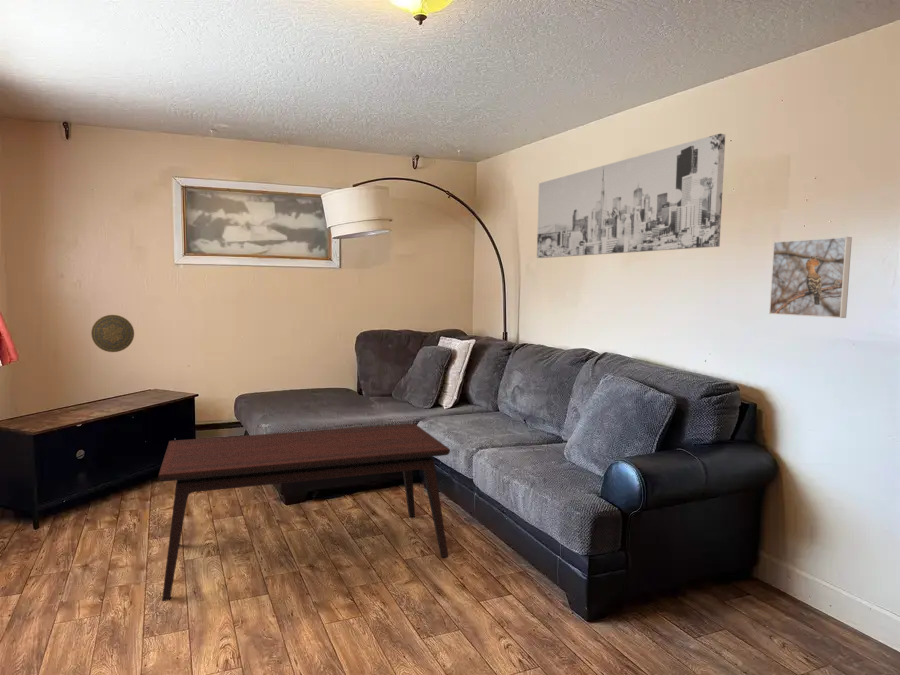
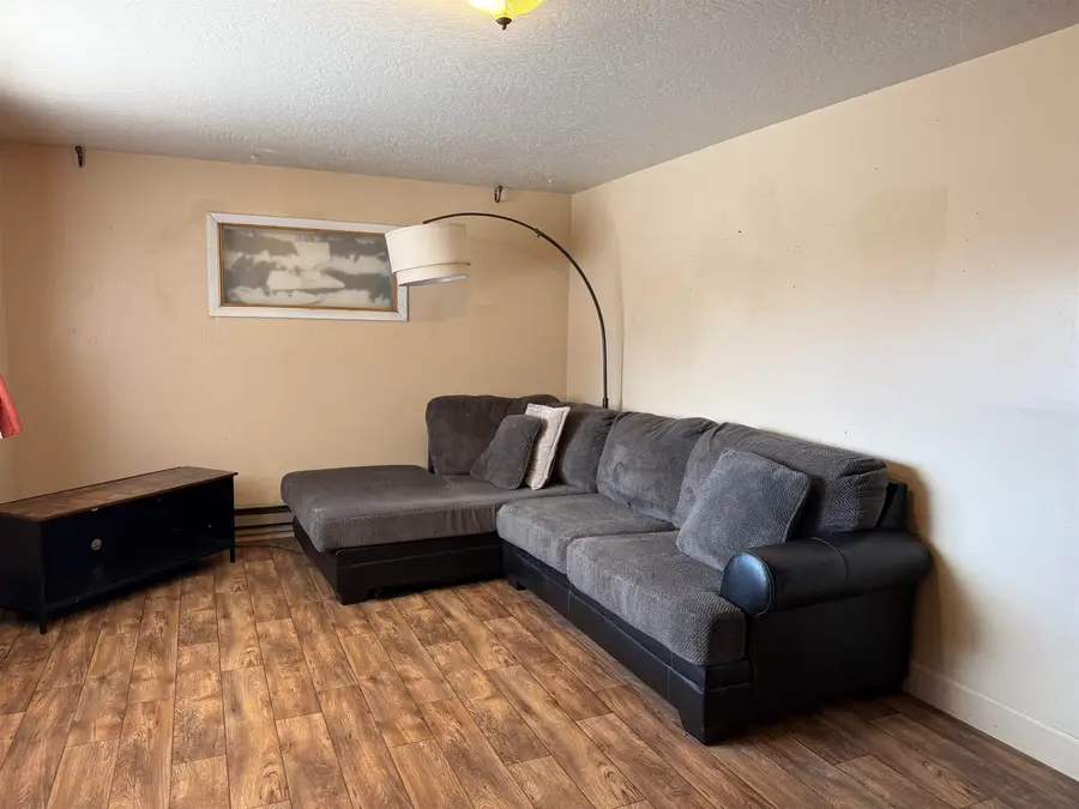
- wall art (611, 208)
- decorative plate (112, 333)
- coffee table (308, 480)
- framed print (808, 277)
